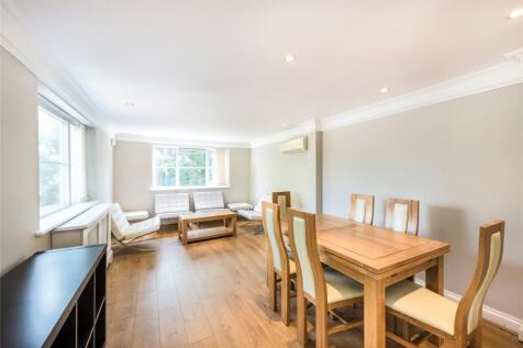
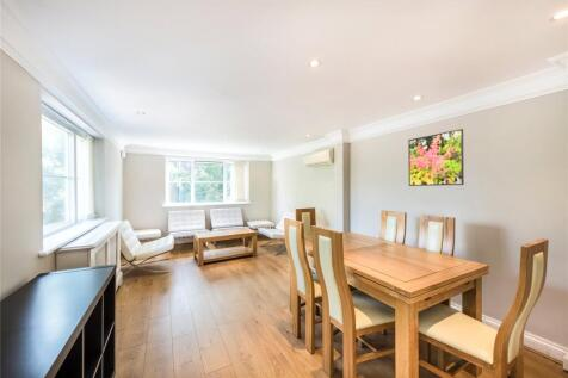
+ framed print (433, 160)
